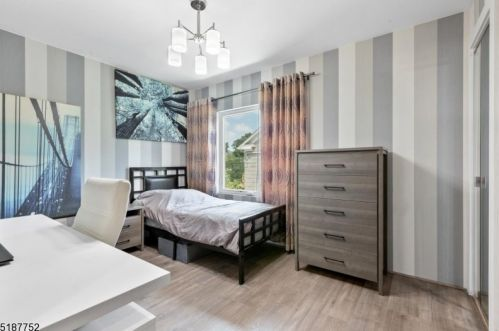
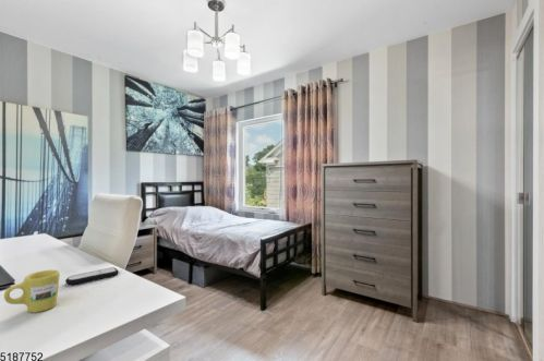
+ mug (33, 292)
+ remote control (93, 275)
